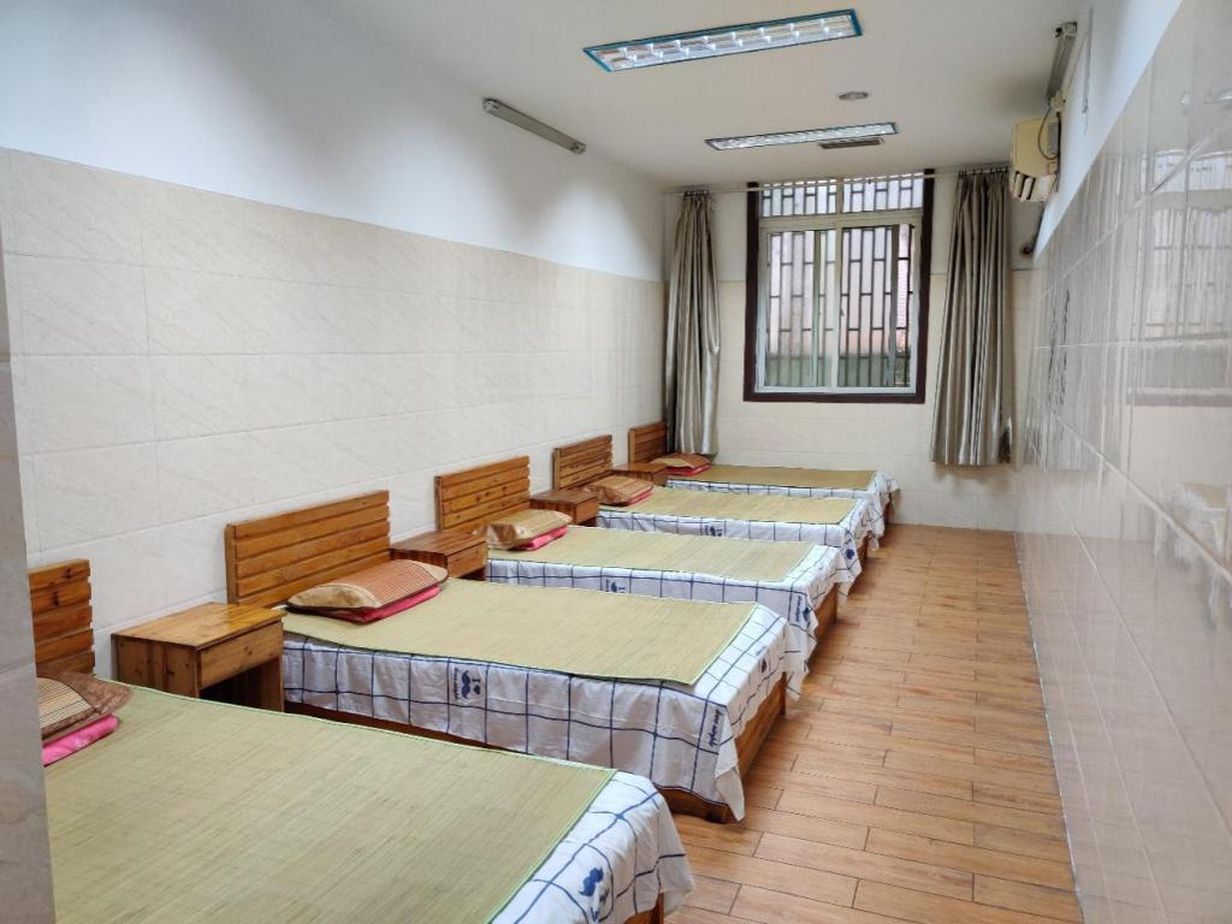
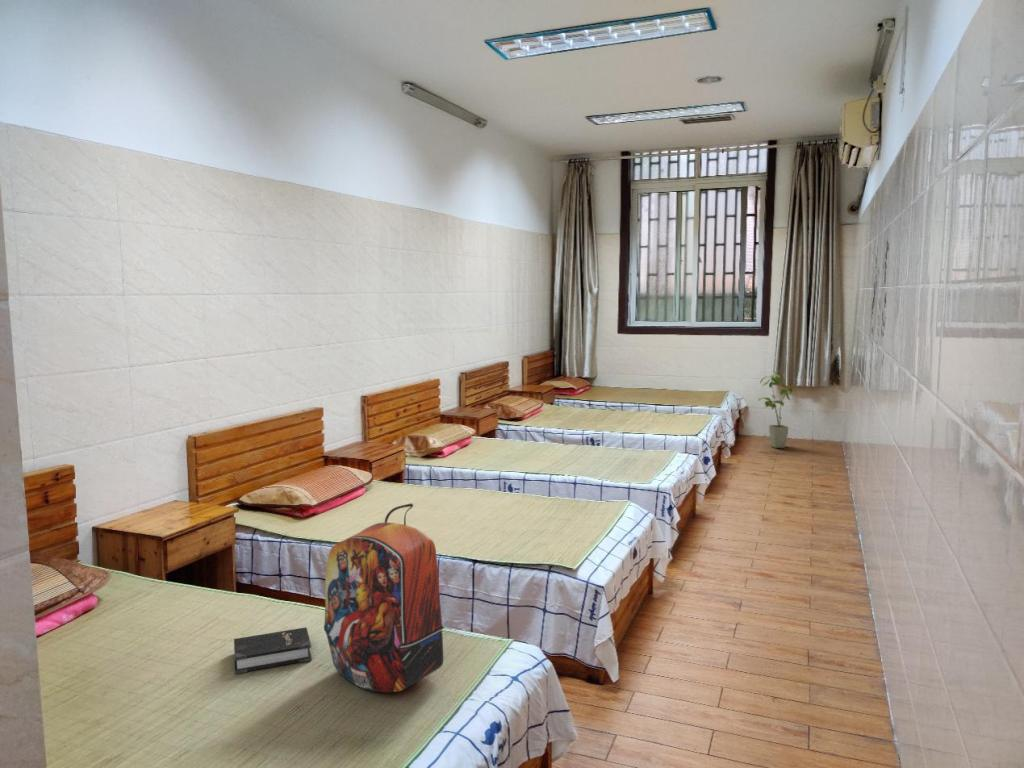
+ house plant (772, 409)
+ backpack (386, 595)
+ hardback book (272, 648)
